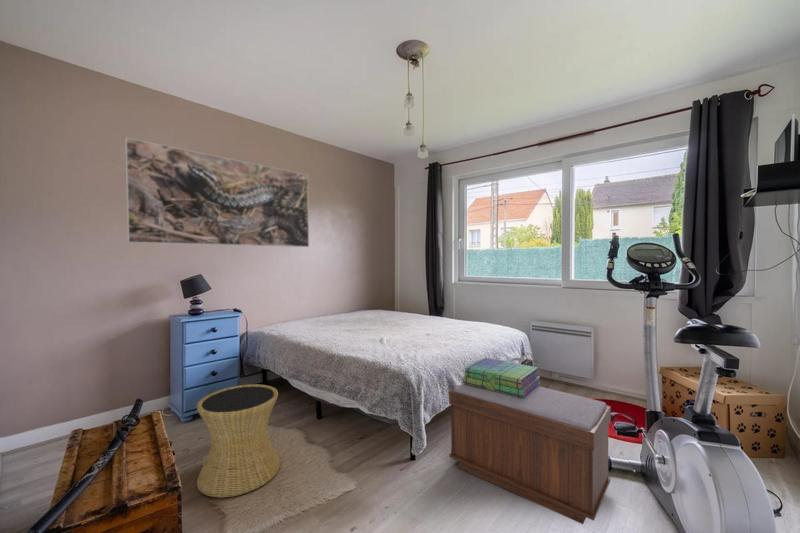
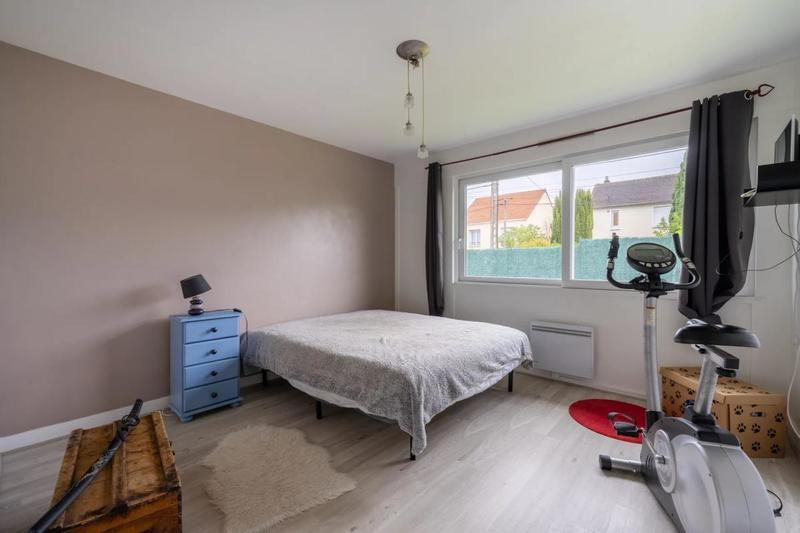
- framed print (233, 202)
- bench (525, 435)
- side table (239, 435)
- stack of books (501, 375)
